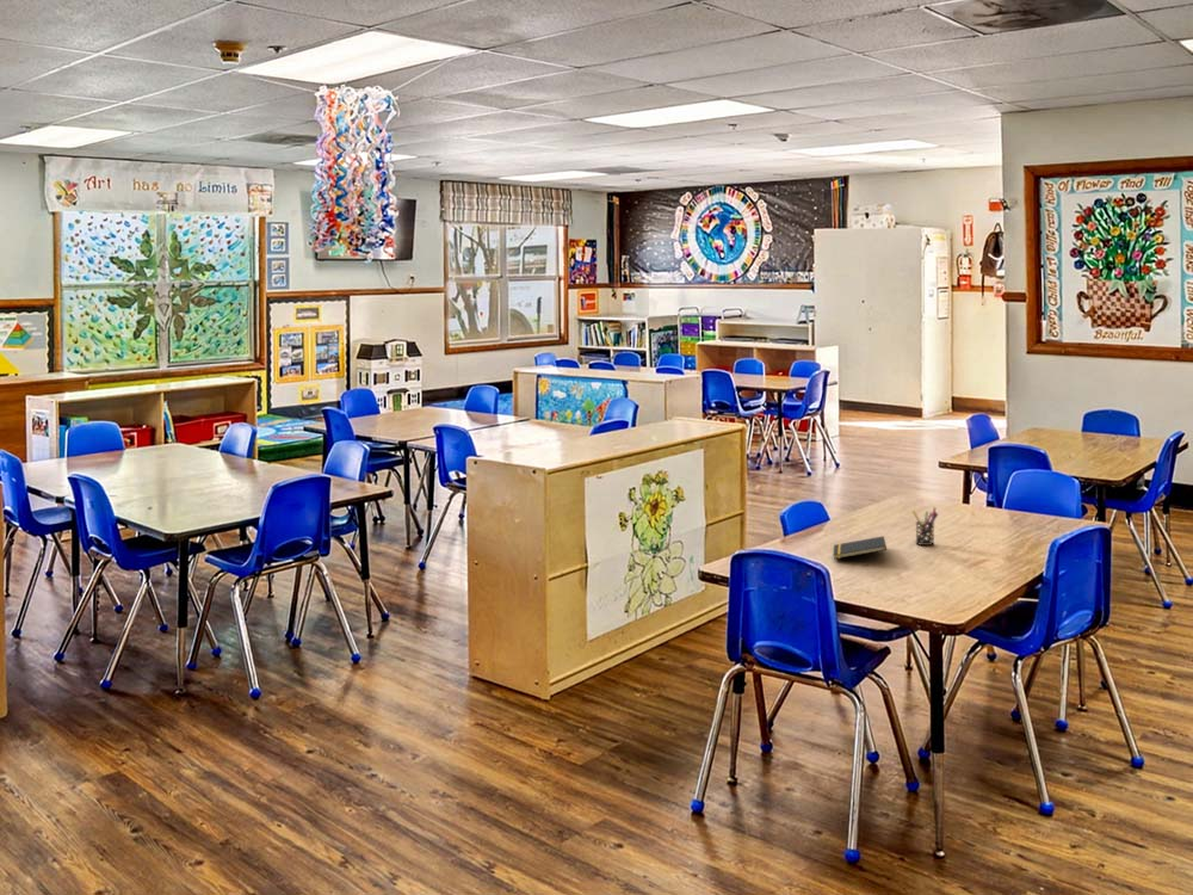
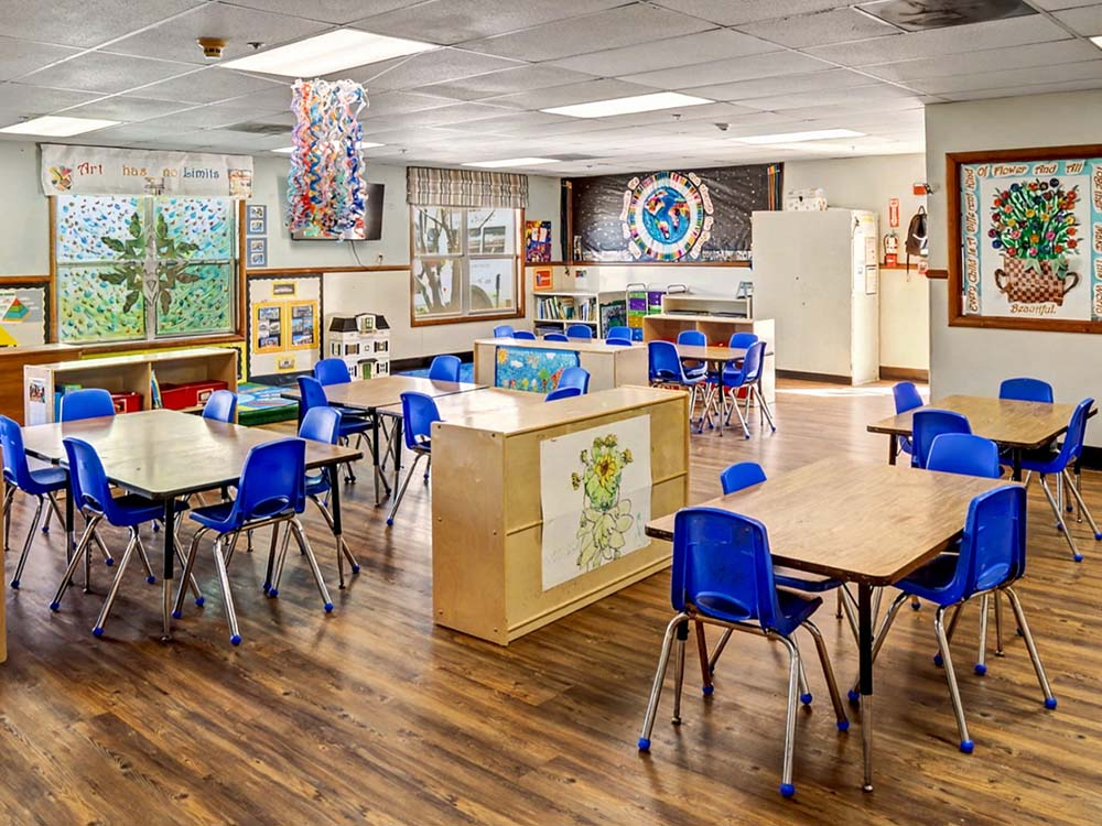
- pen holder (926, 525)
- notepad (859, 547)
